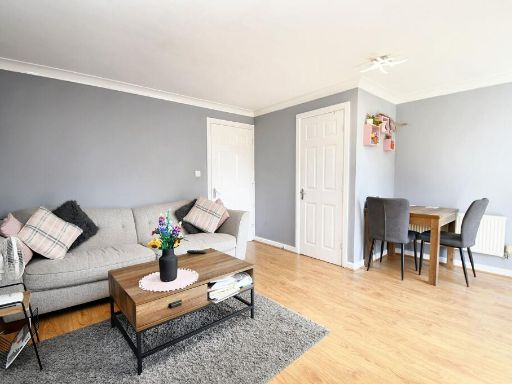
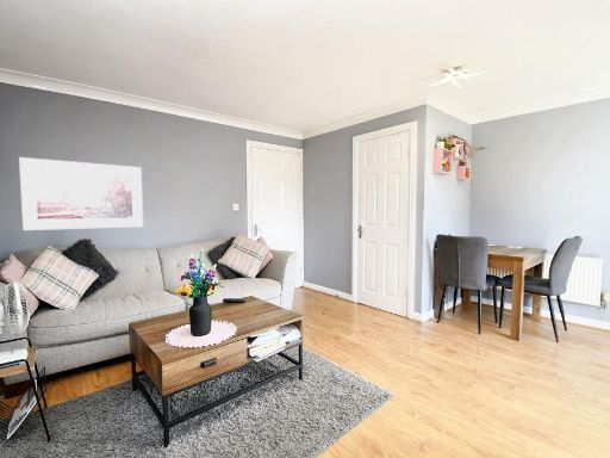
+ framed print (87, 196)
